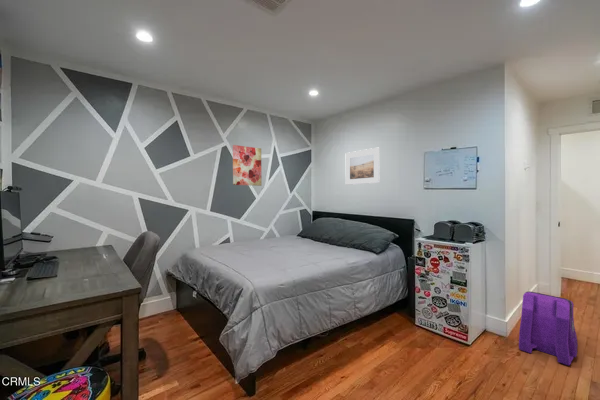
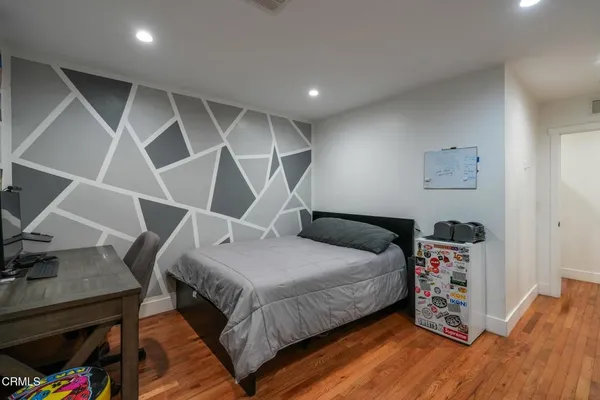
- wall art (247, 166)
- backpack (549, 322)
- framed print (361, 167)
